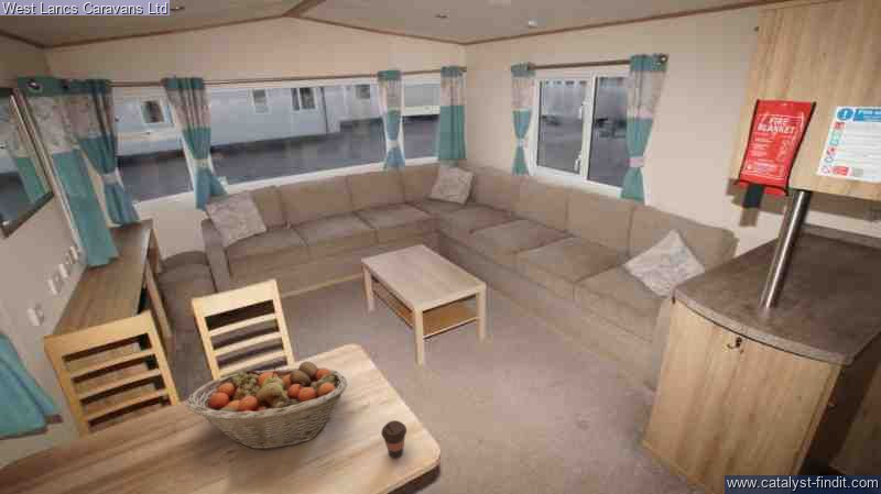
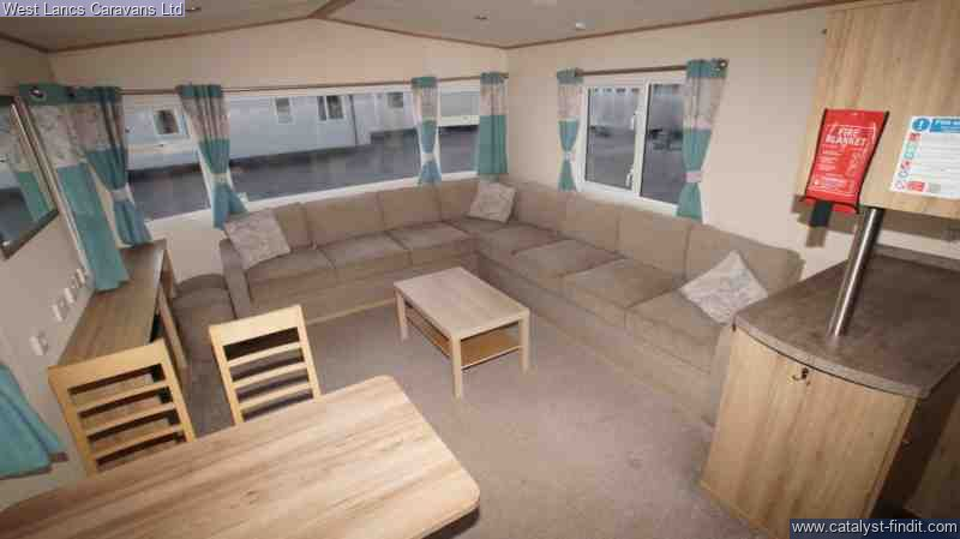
- coffee cup (394, 440)
- fruit basket (272, 398)
